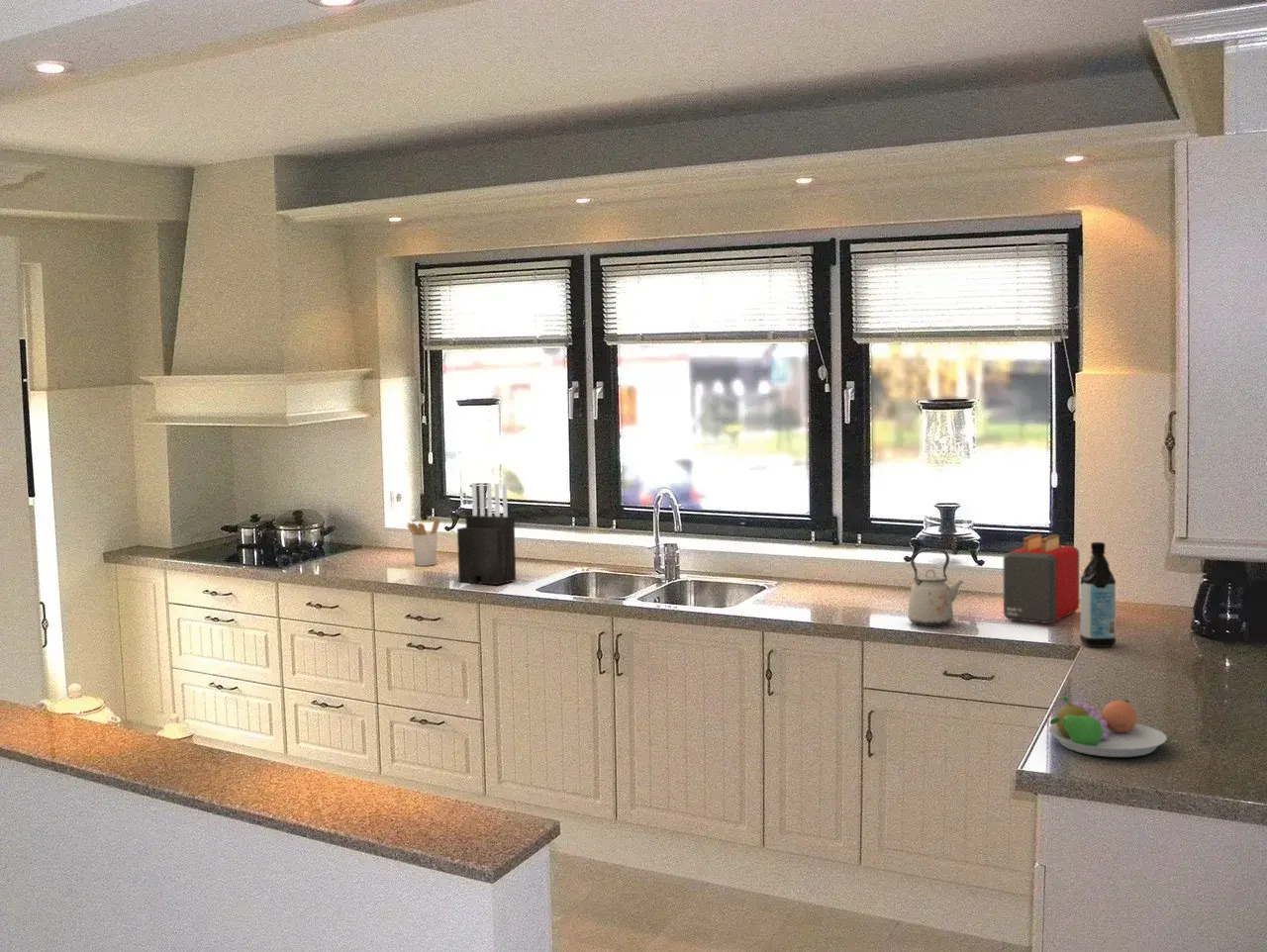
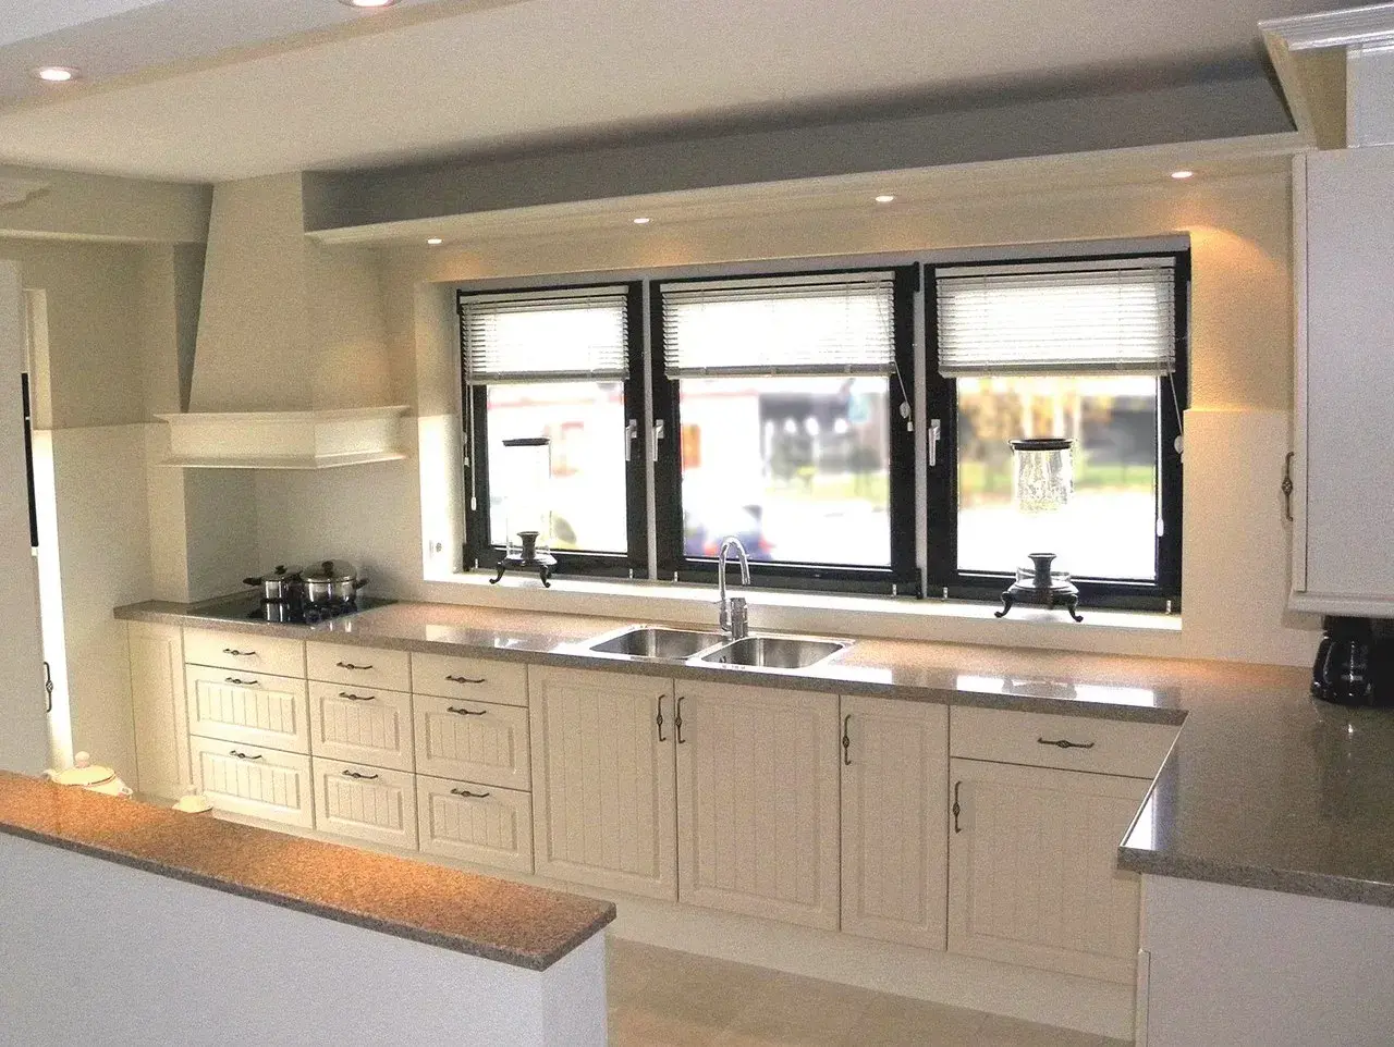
- knife block (484, 532)
- fruit bowl (1102, 722)
- toaster (1041, 576)
- water bottle (1098, 593)
- kettle (937, 586)
- utensil holder (422, 541)
